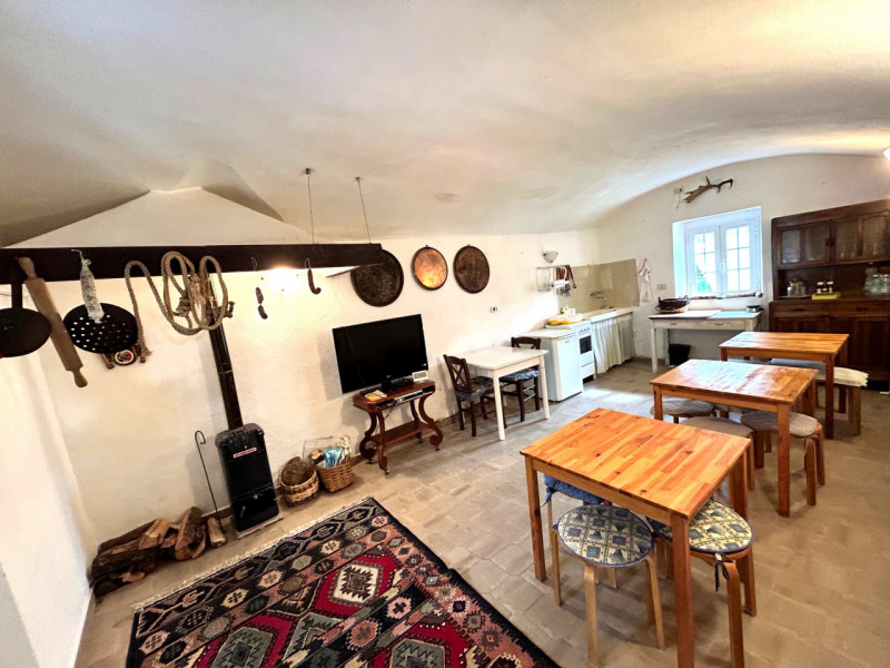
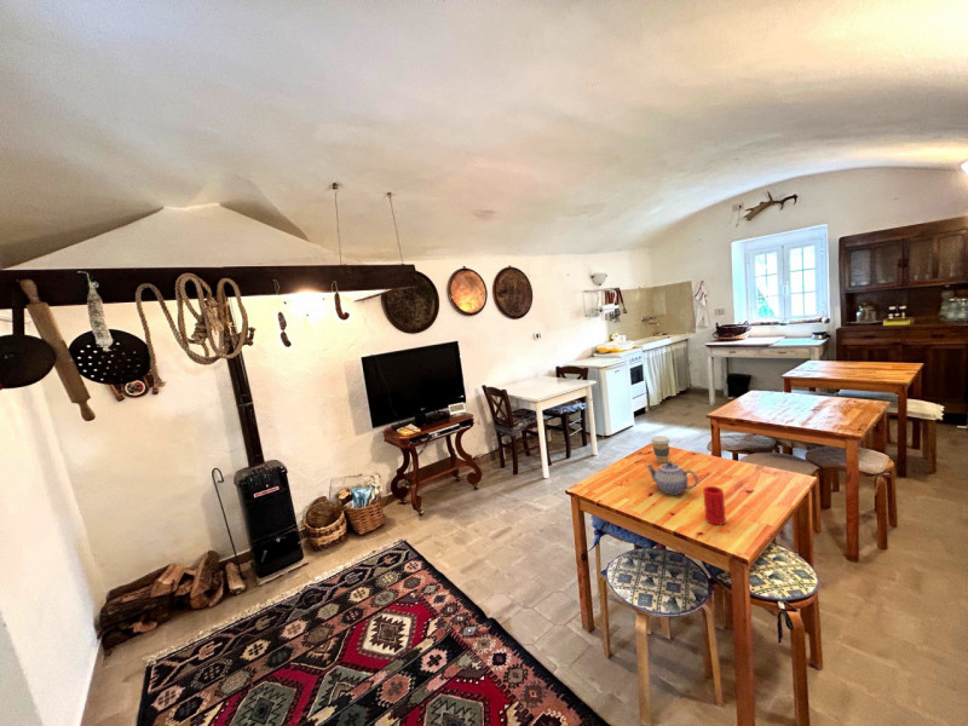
+ coffee cup (661, 449)
+ teapot (670, 476)
+ cup (714, 505)
